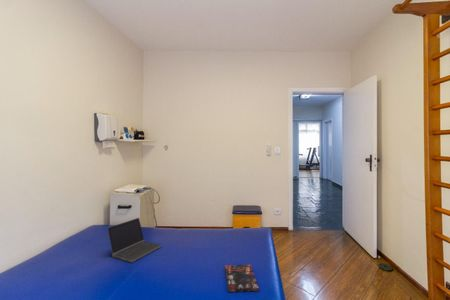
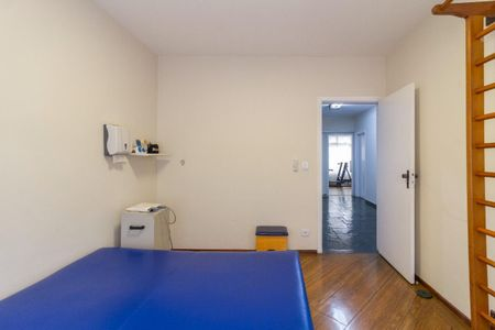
- book (240, 276)
- laptop computer (135, 237)
